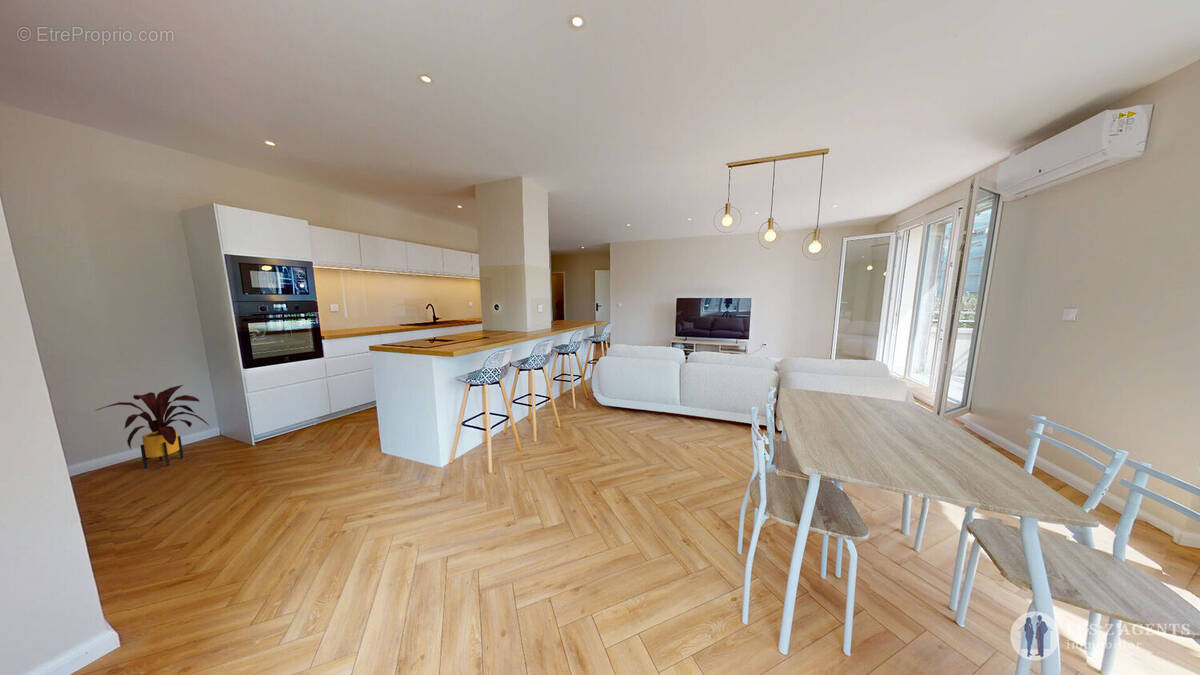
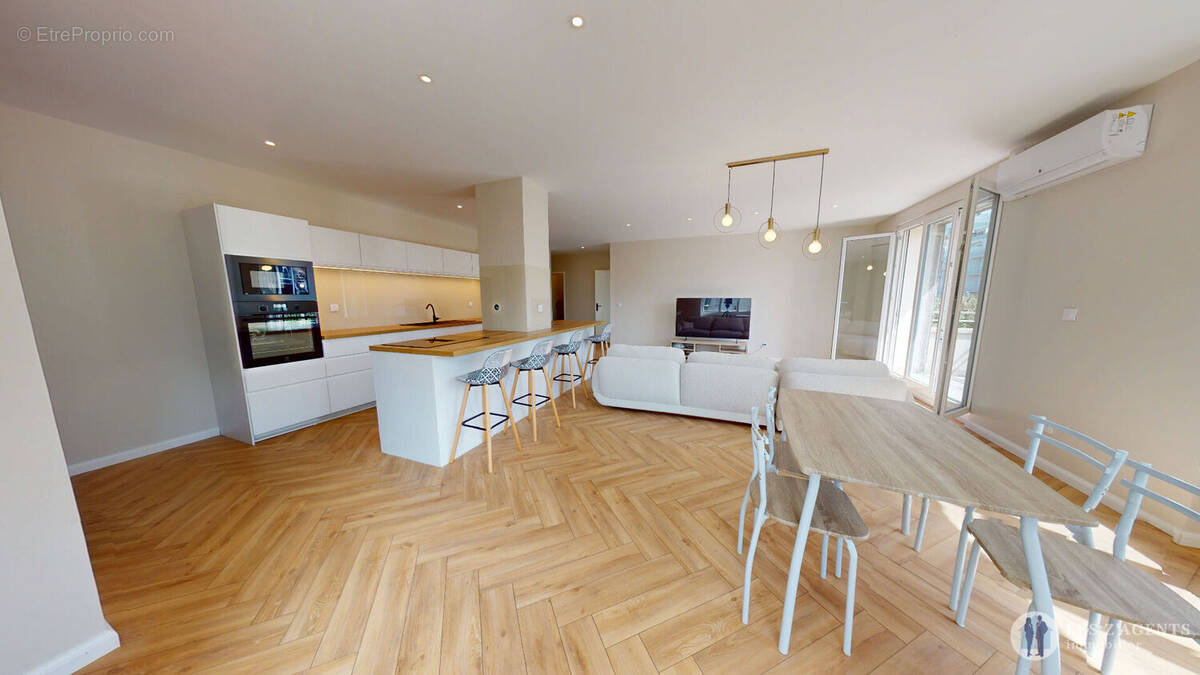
- house plant (155, 427)
